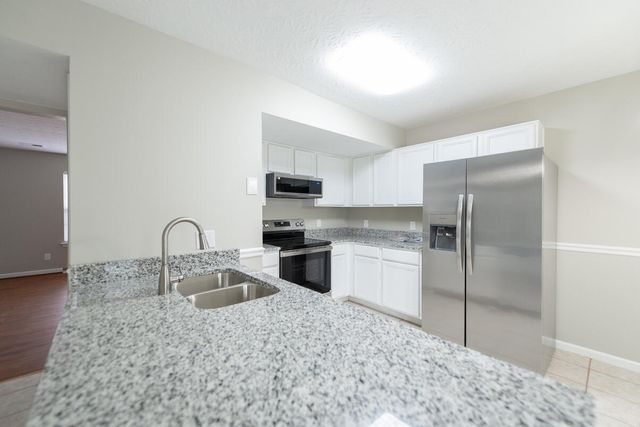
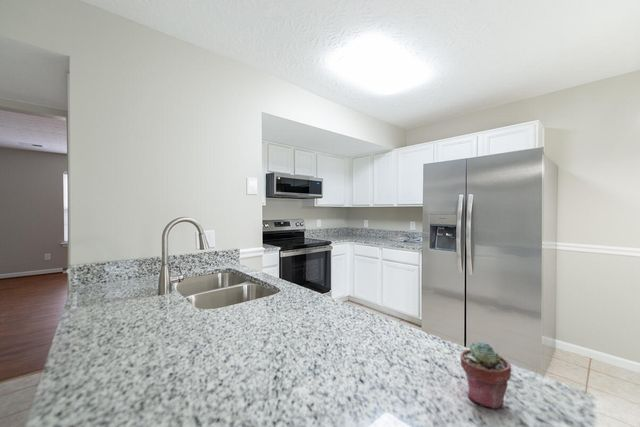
+ potted succulent (484, 370)
